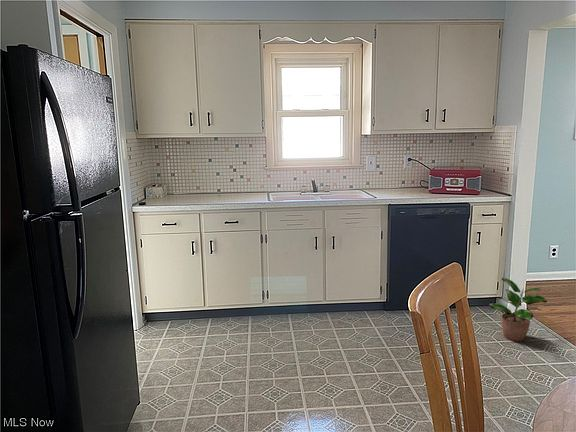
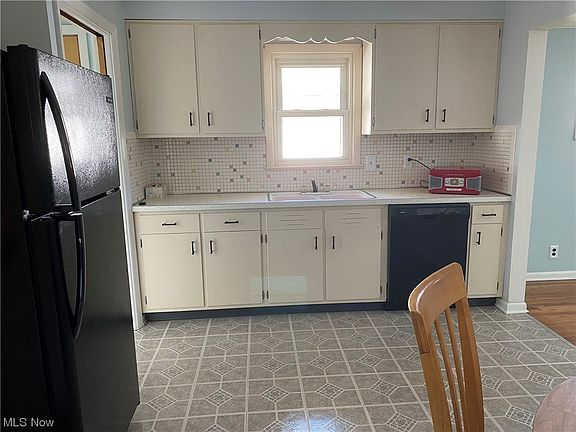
- potted plant (518, 310)
